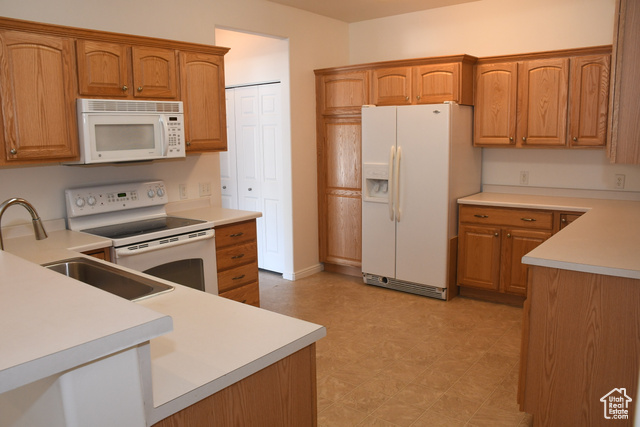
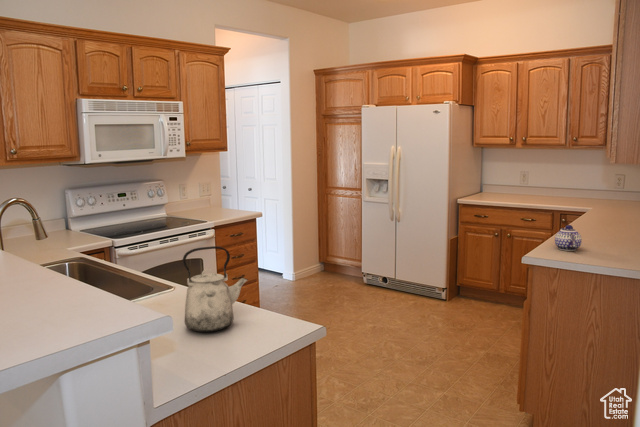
+ teapot (568, 237)
+ kettle (216, 286)
